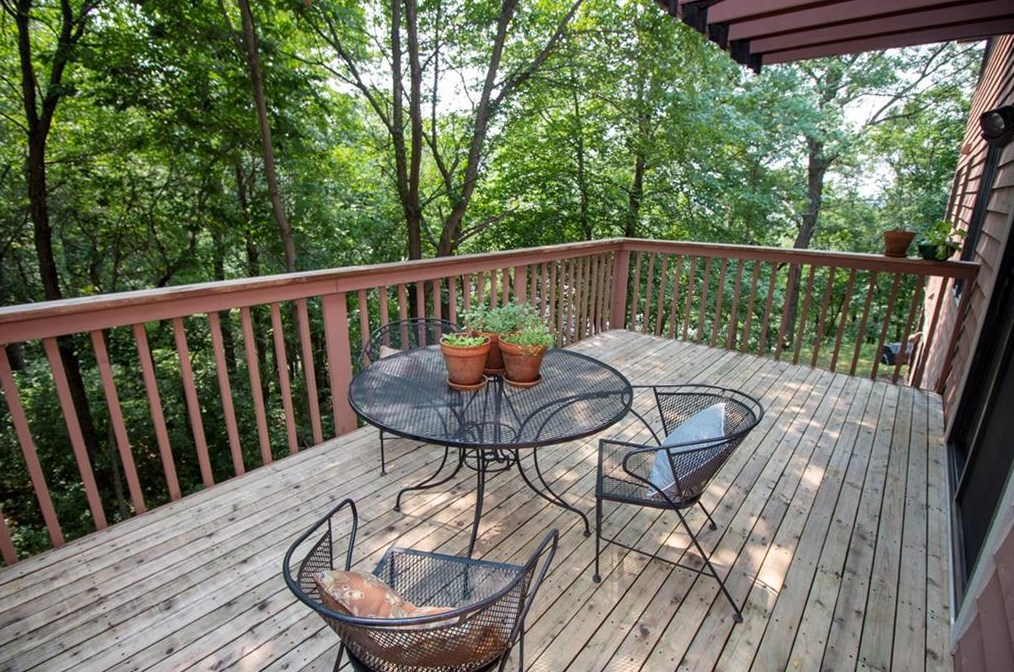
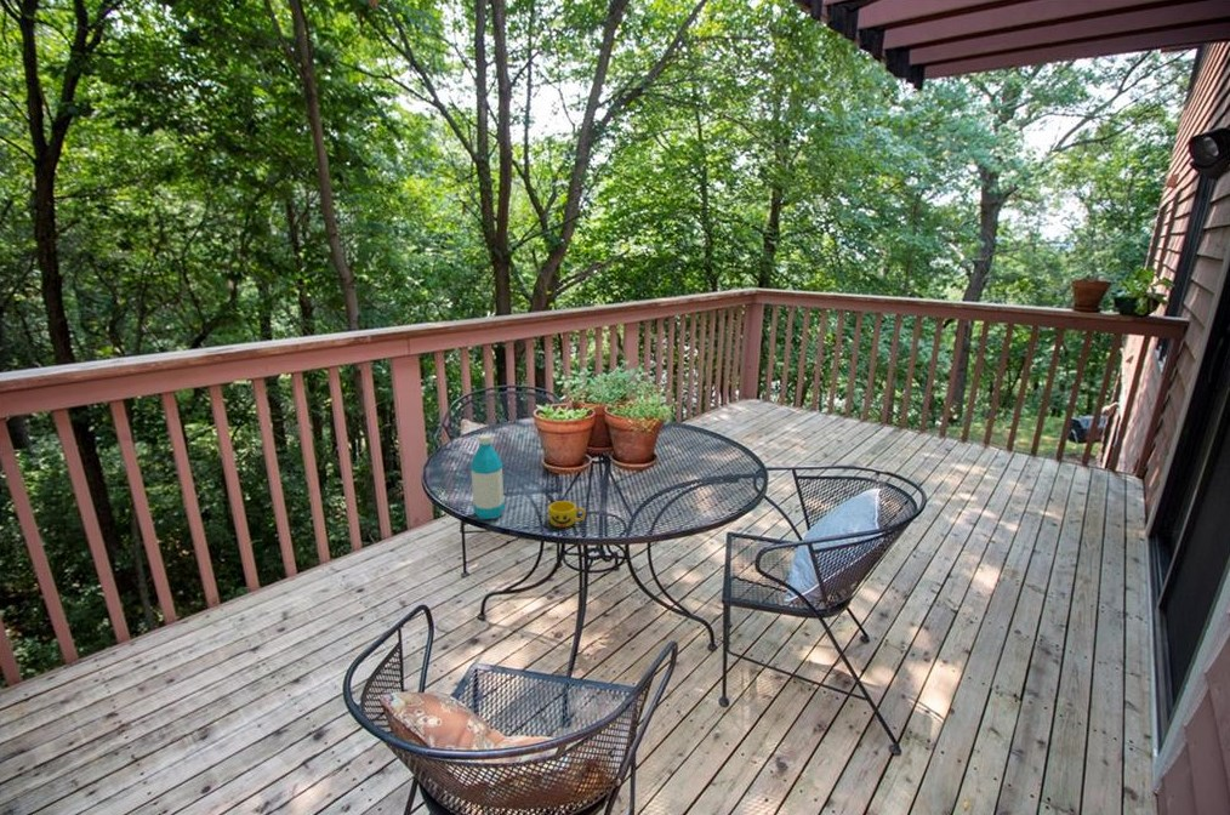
+ cup (566, 514)
+ water bottle (486, 475)
